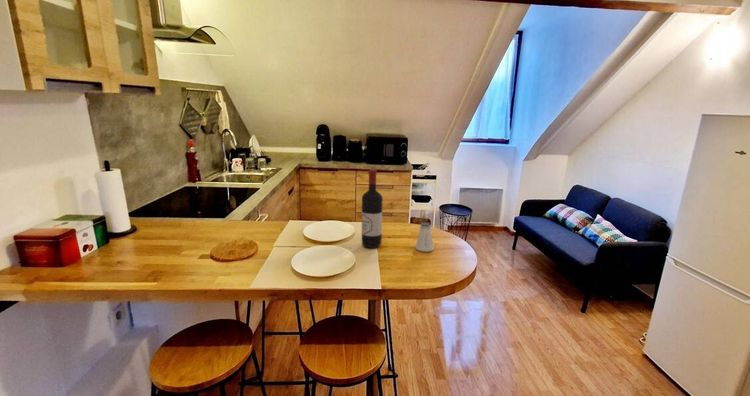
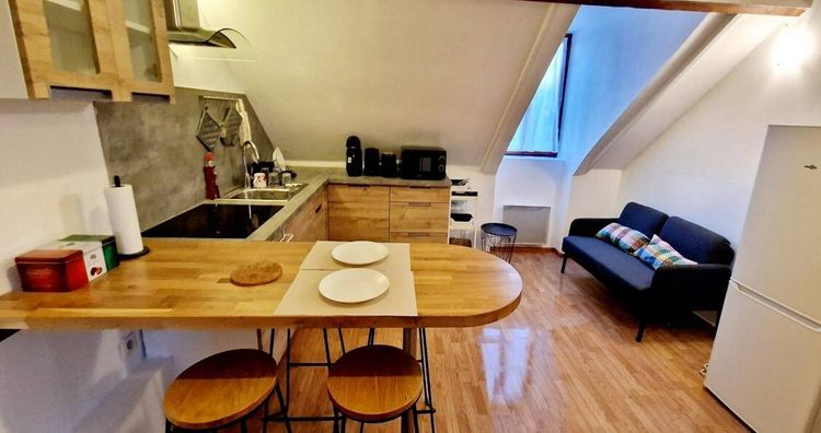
- wine bottle (372, 208)
- saltshaker (425, 236)
